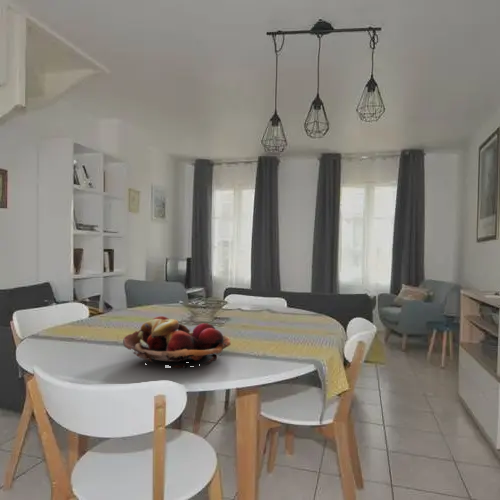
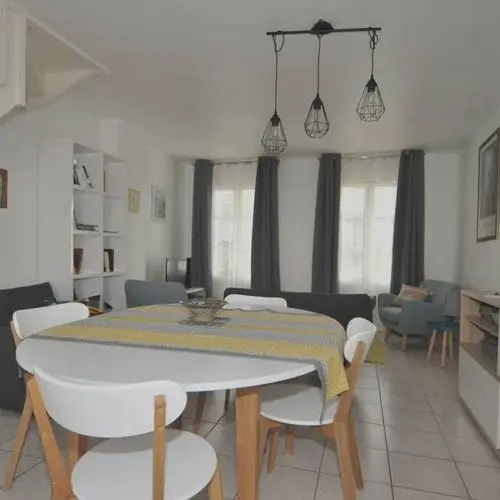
- fruit basket (175, 338)
